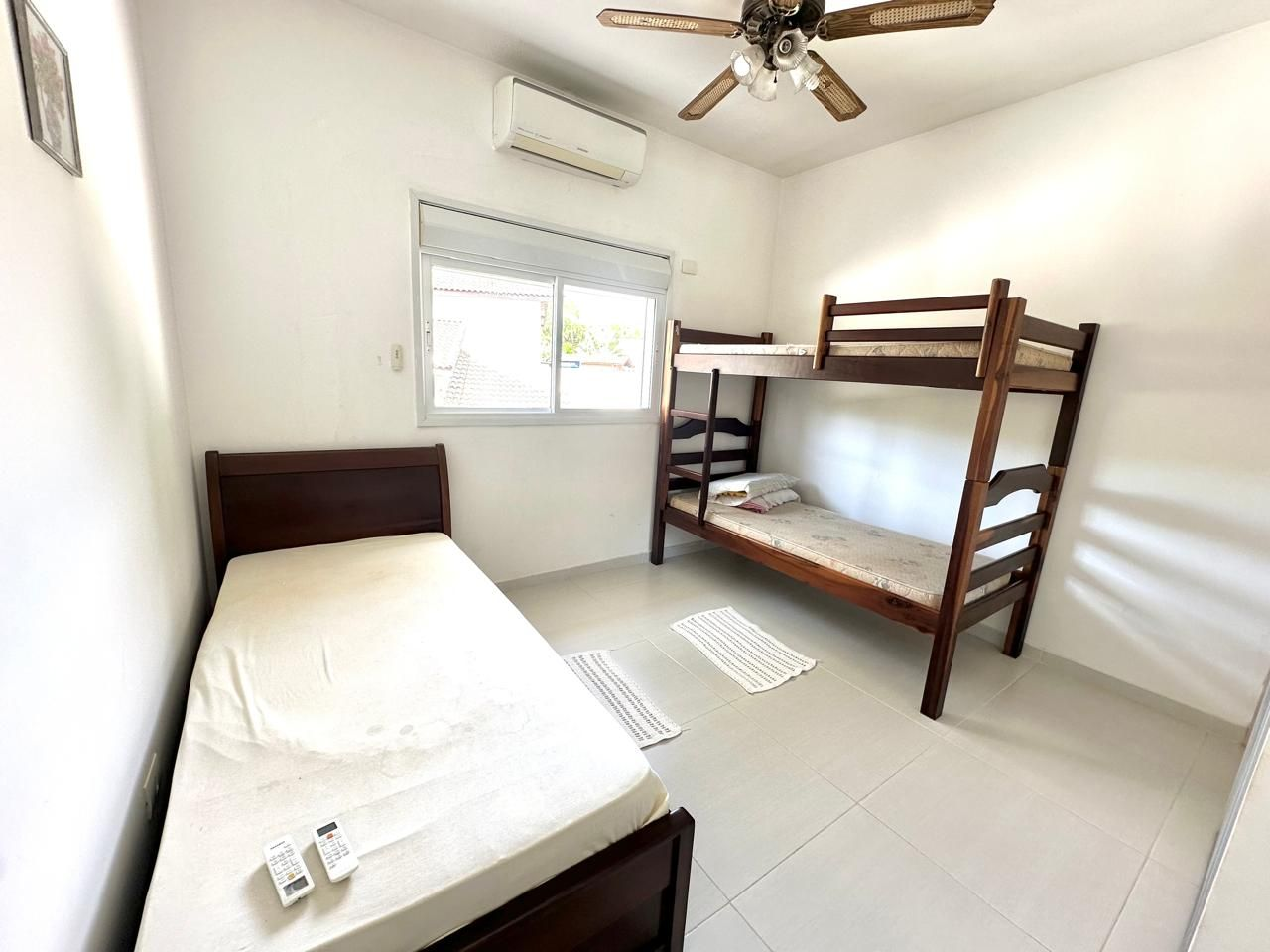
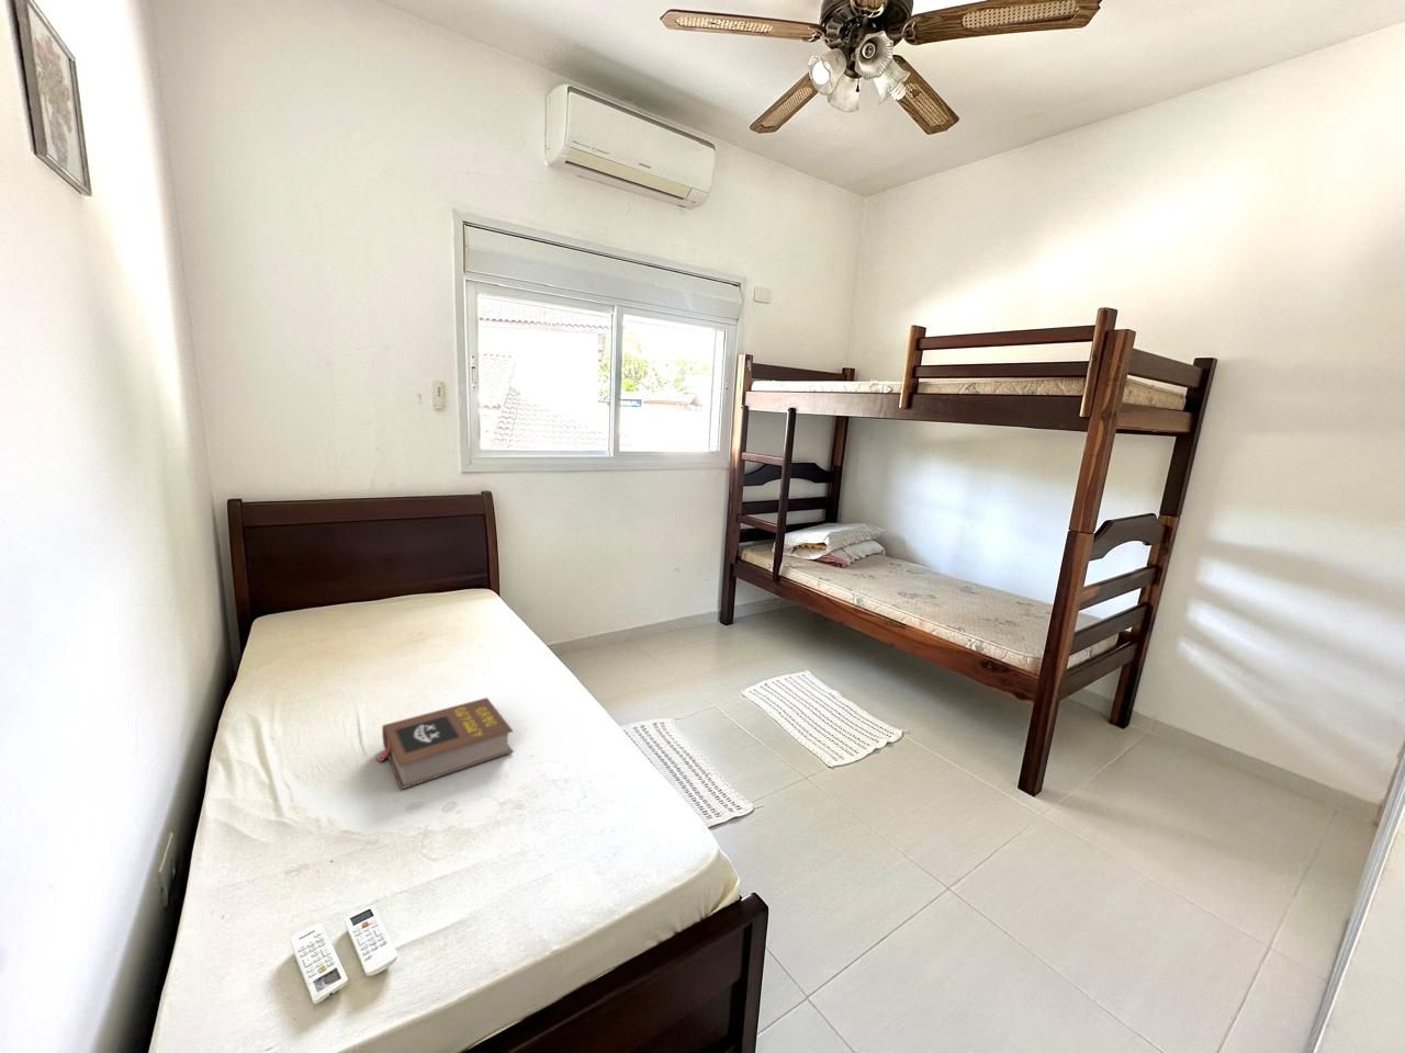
+ book (443, 738)
